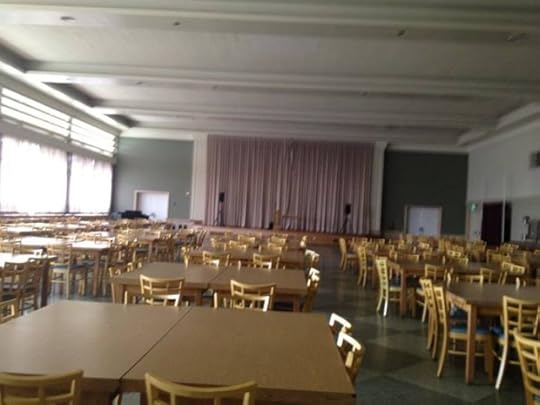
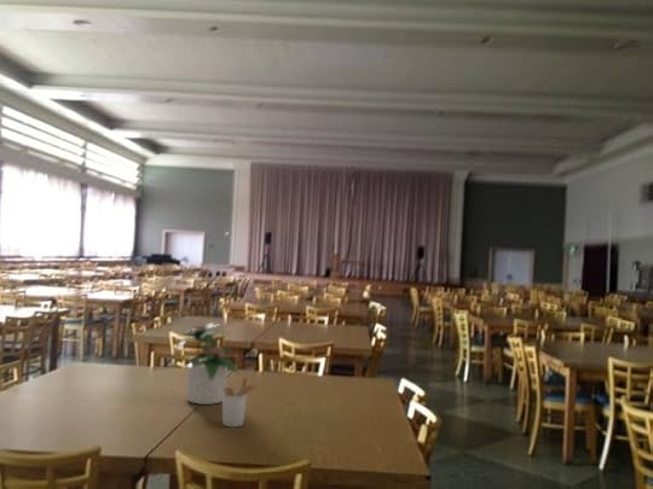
+ potted plant (202, 361)
+ utensil holder (238, 402)
